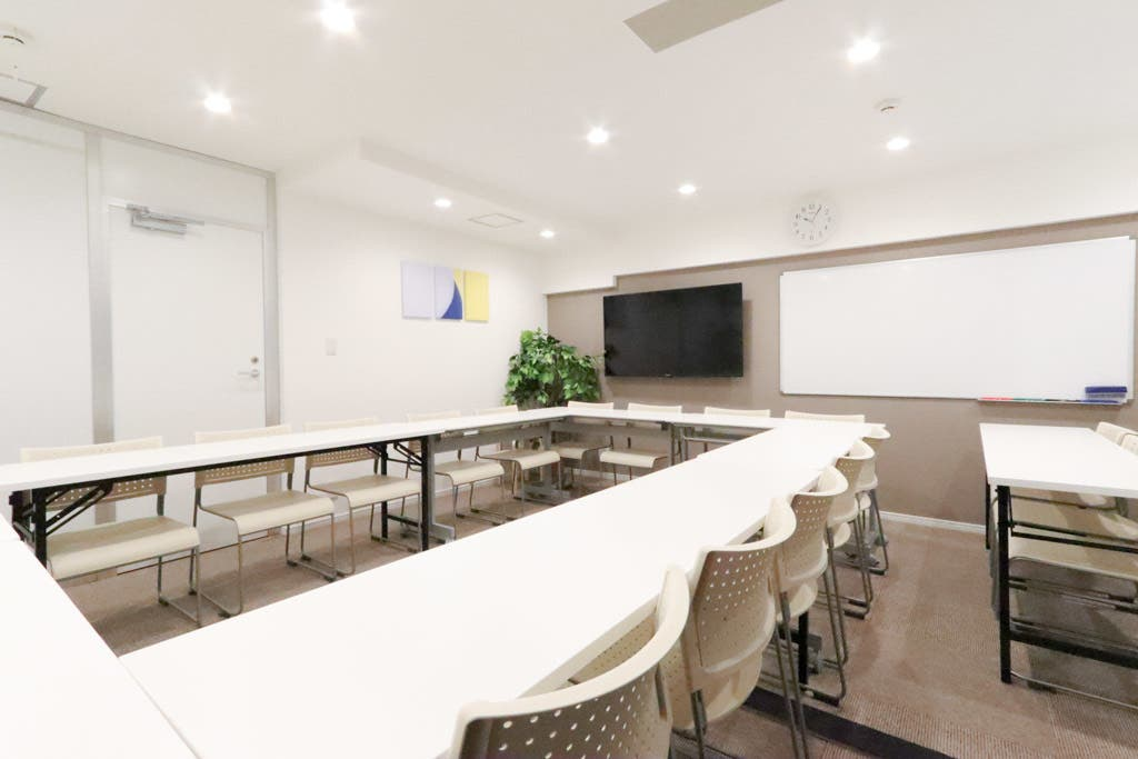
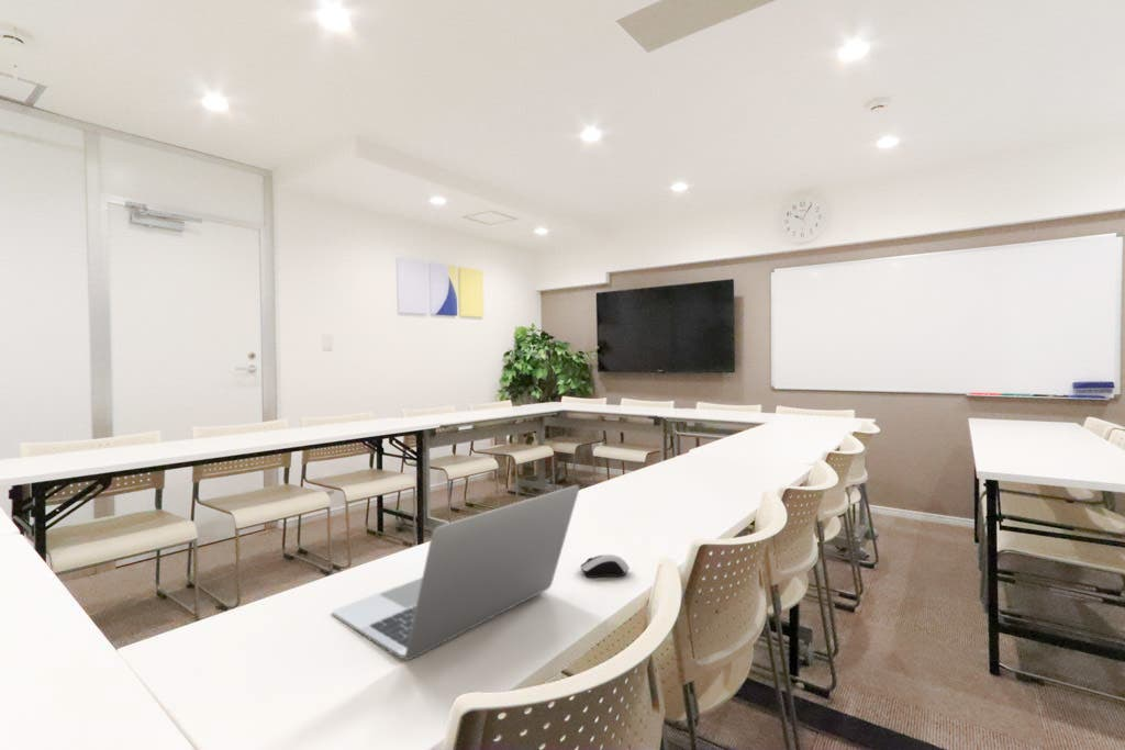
+ computer mouse (604, 563)
+ laptop (458, 549)
